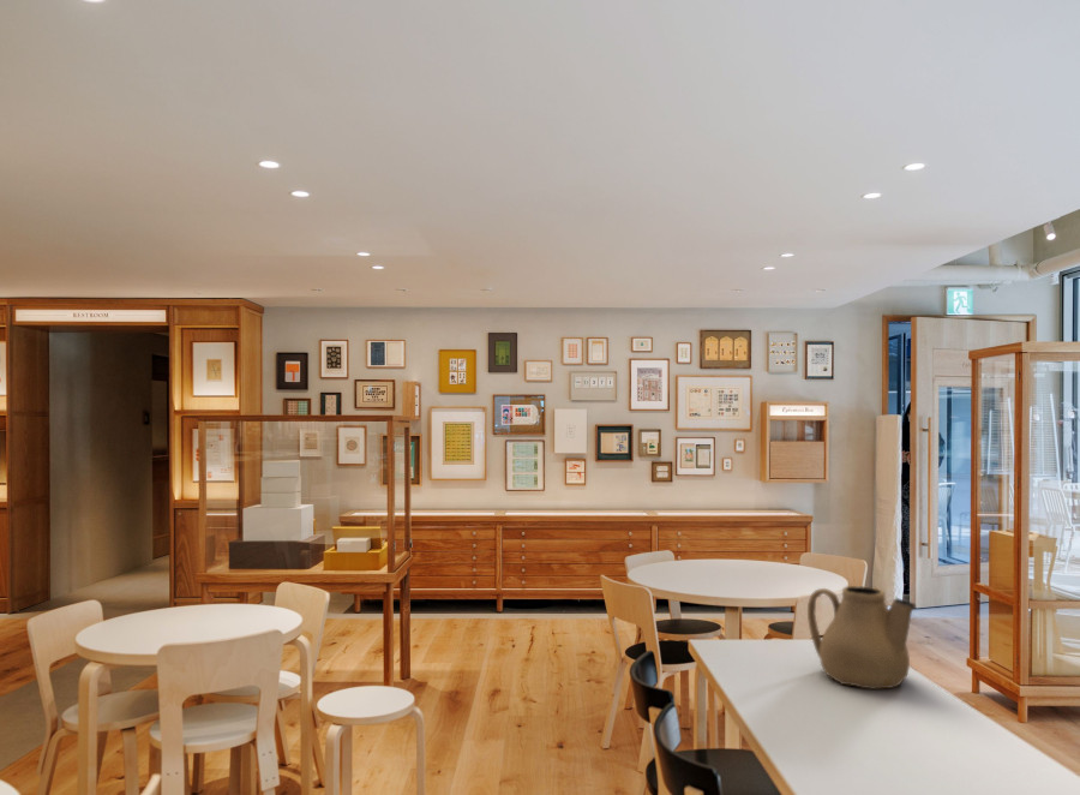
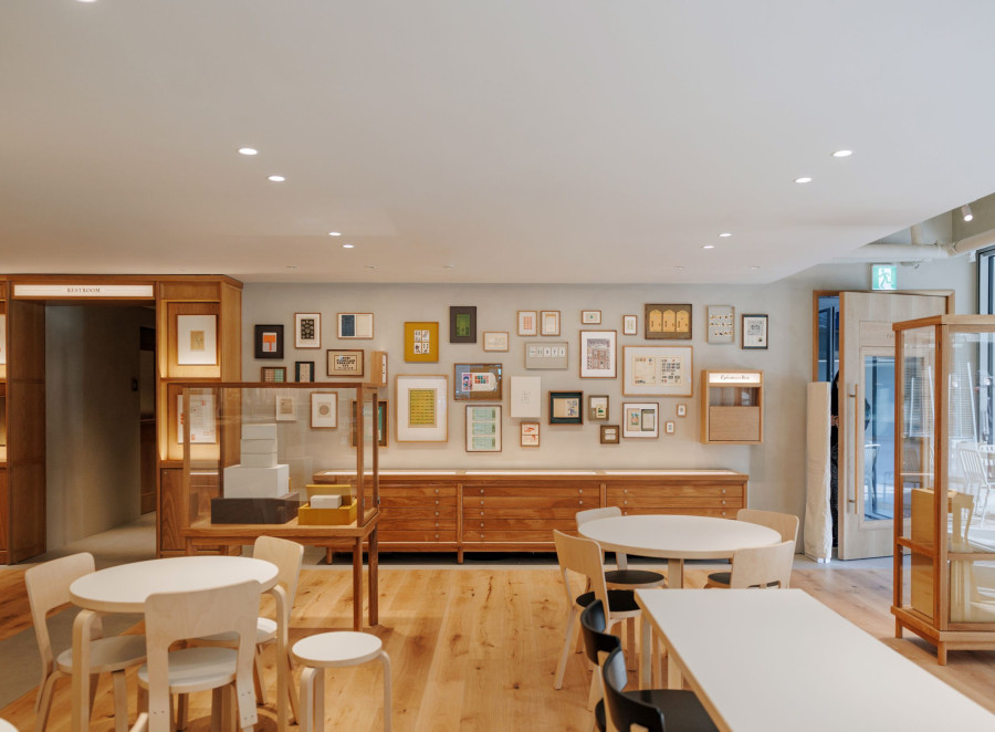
- teapot (859, 633)
